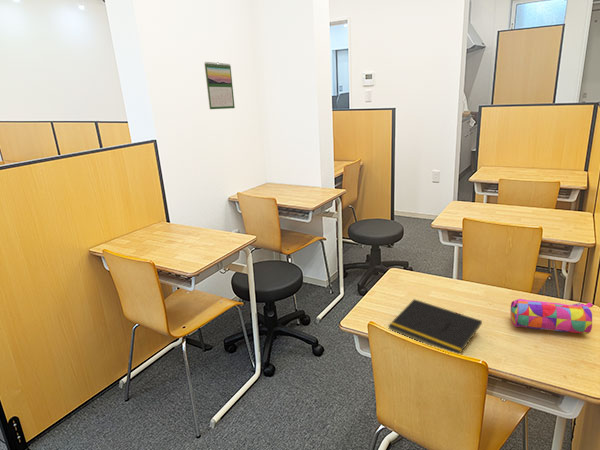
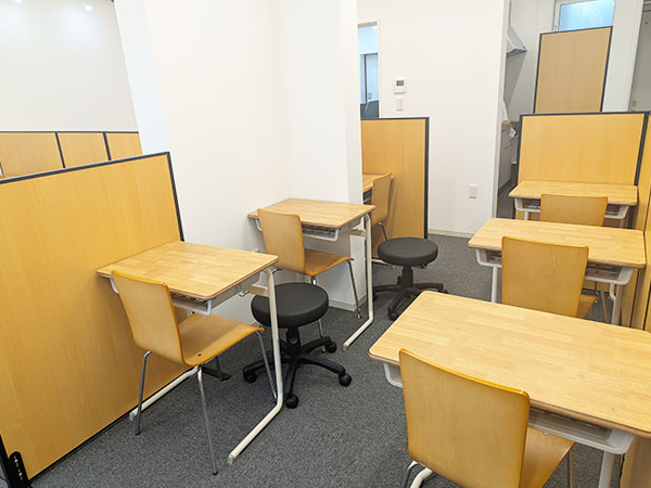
- calendar (220, 85)
- notepad (433, 325)
- pencil case (550, 314)
